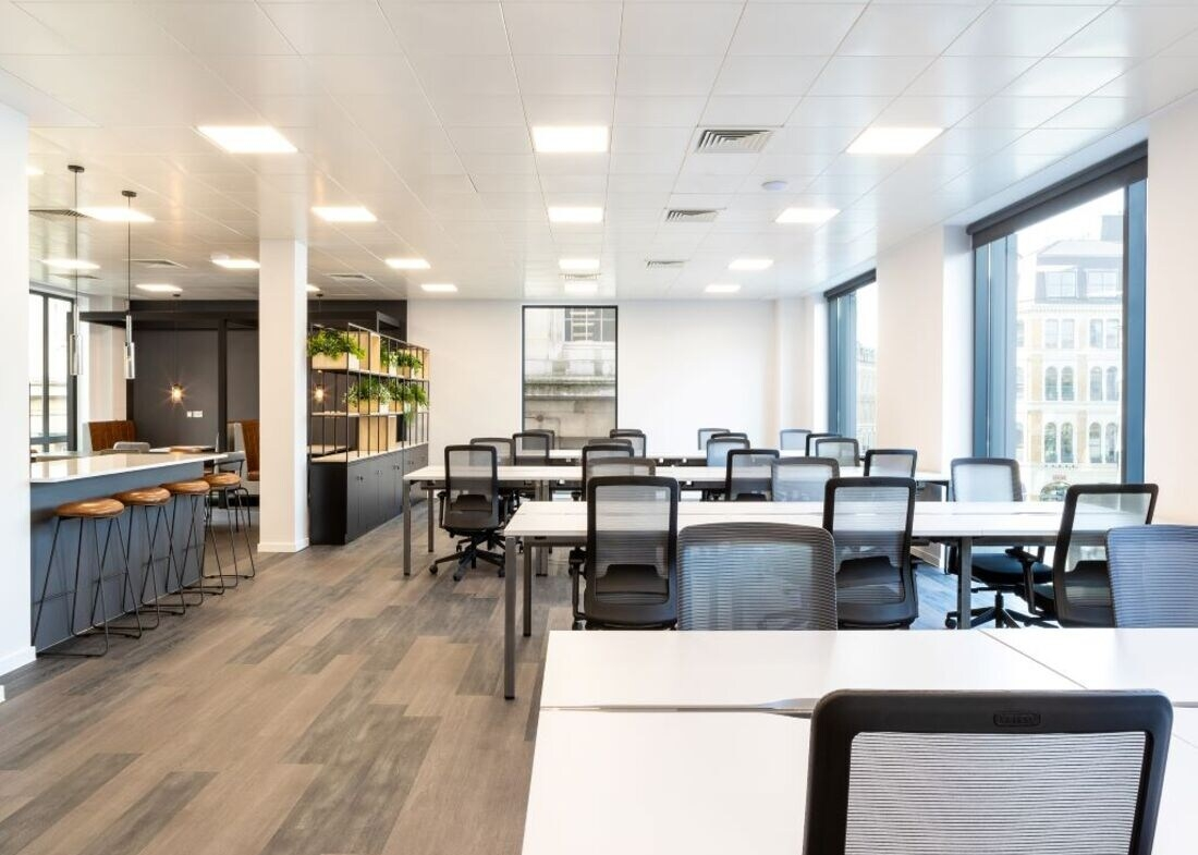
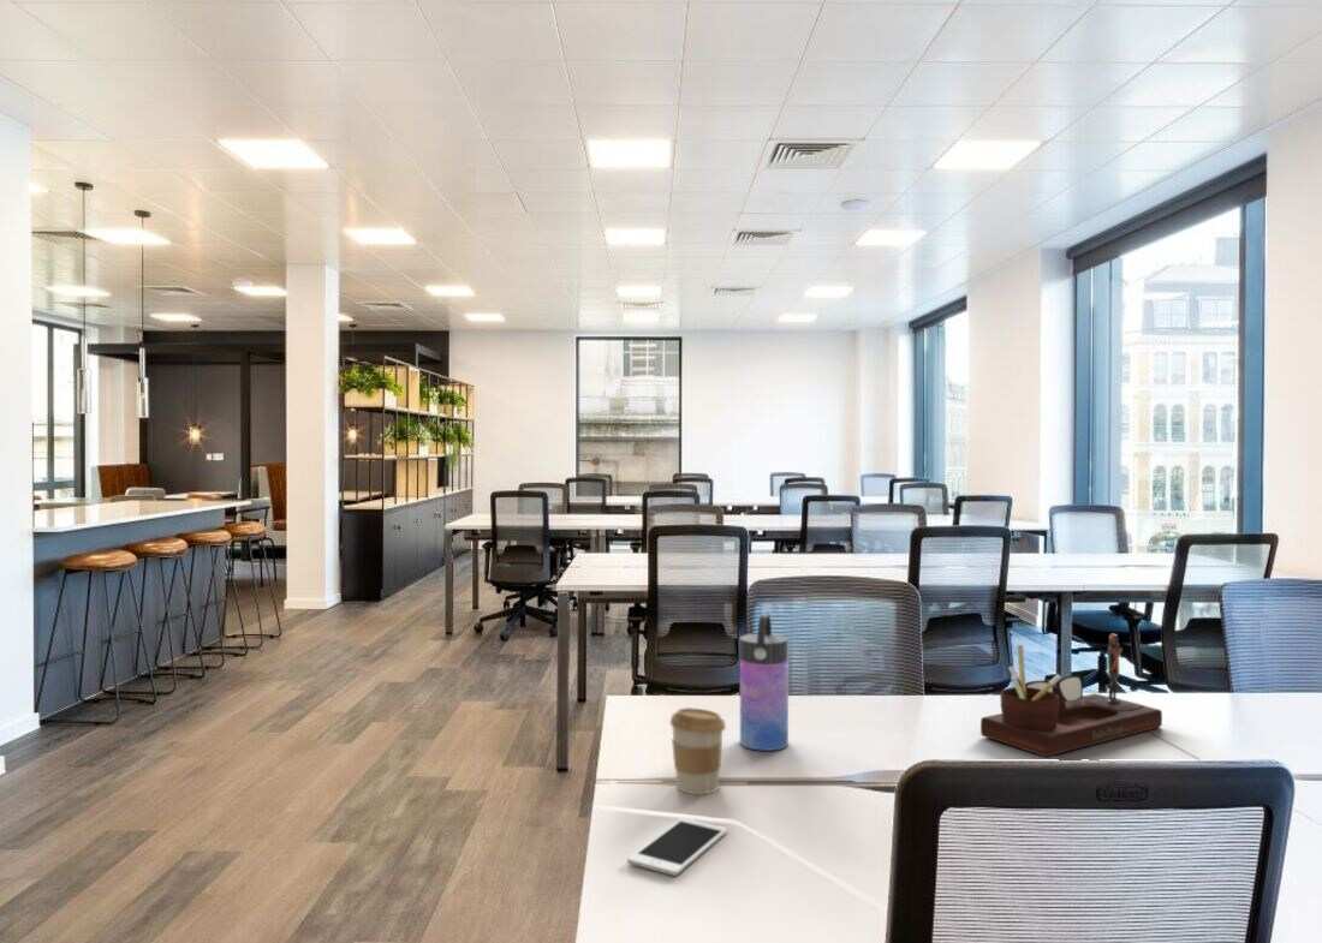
+ water bottle (763, 678)
+ cell phone (679, 844)
+ desk organizer (1066, 686)
+ coffee cup (697, 748)
